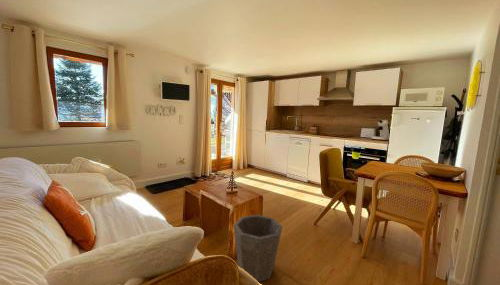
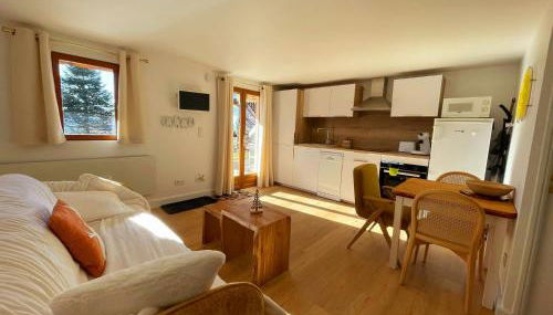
- waste bin (256, 247)
